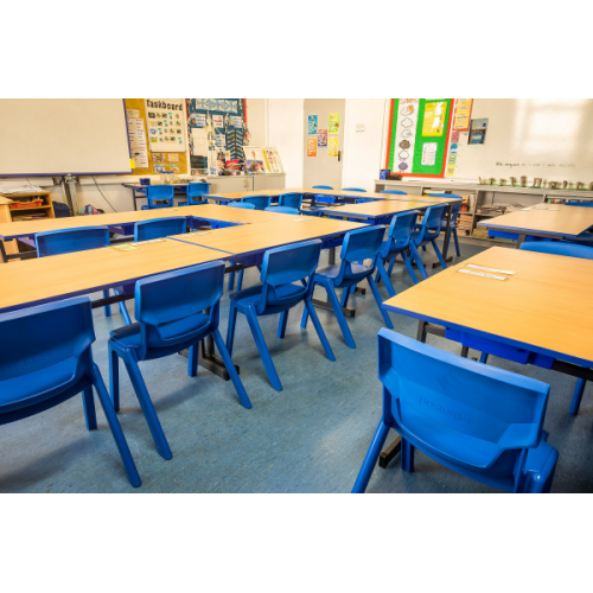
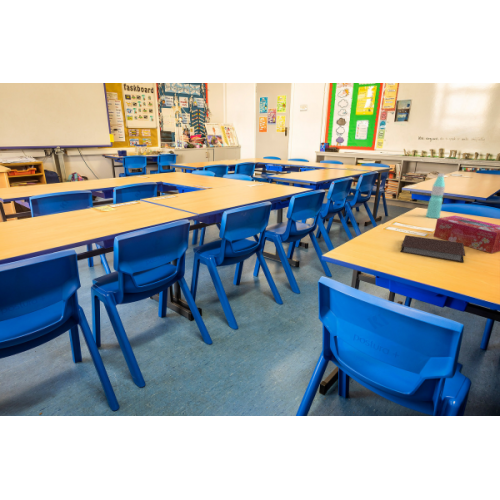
+ water bottle (436, 195)
+ tissue box (471, 232)
+ notebook (432, 247)
